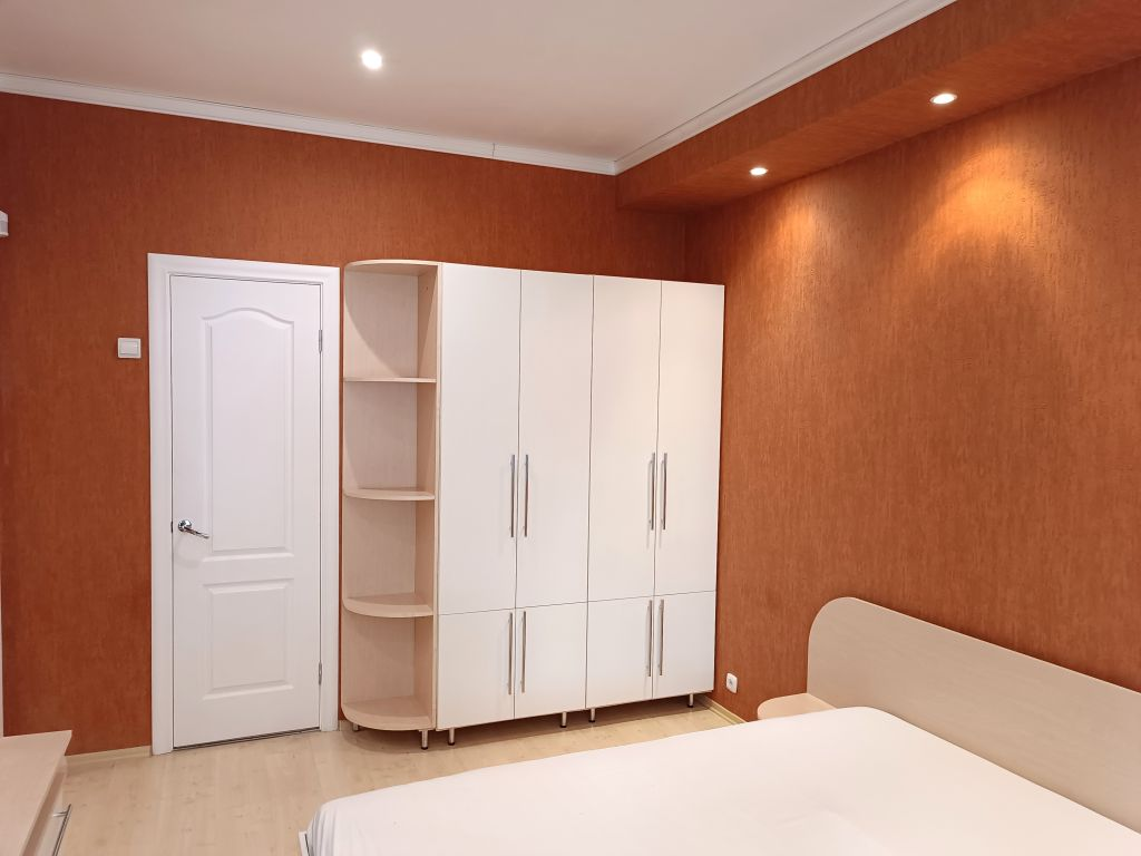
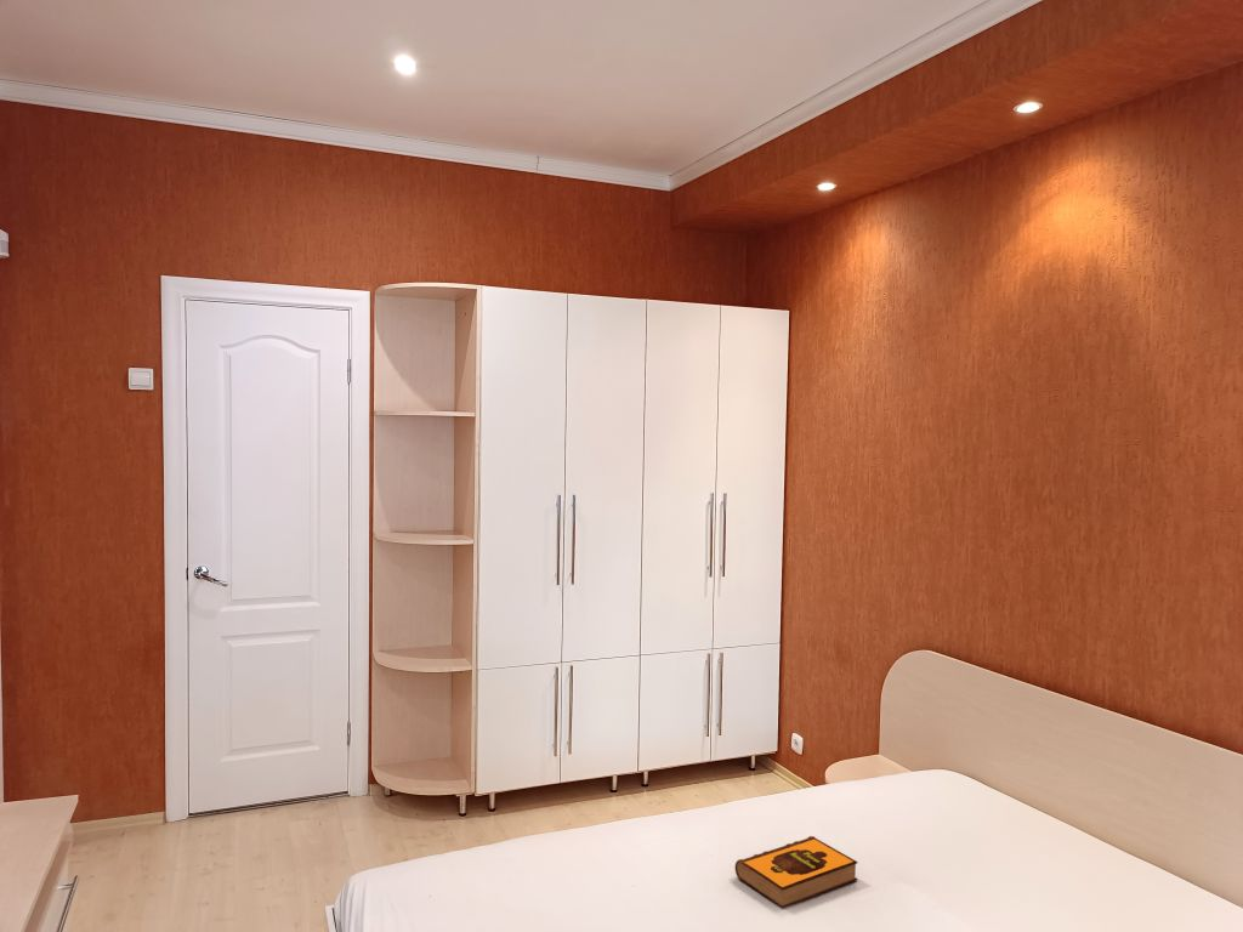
+ hardback book (795, 868)
